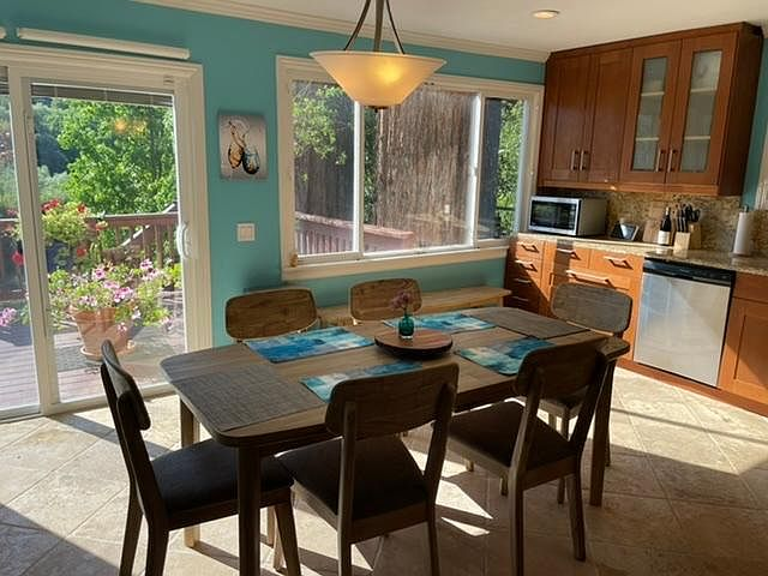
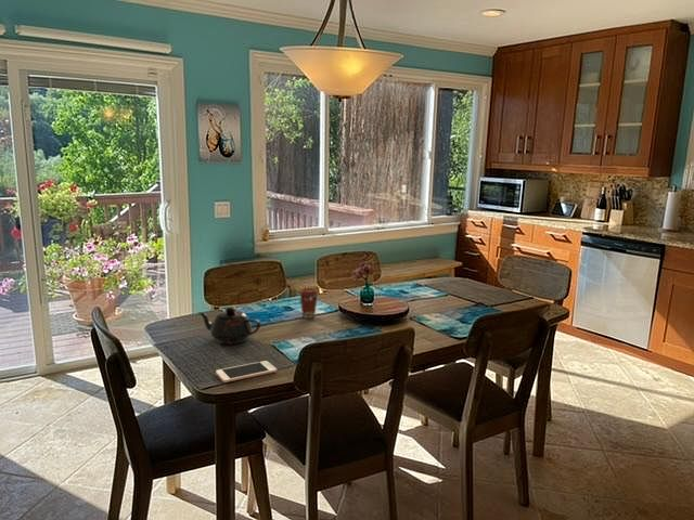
+ coffee cup (308, 303)
+ cell phone (246, 370)
+ teapot (229, 323)
